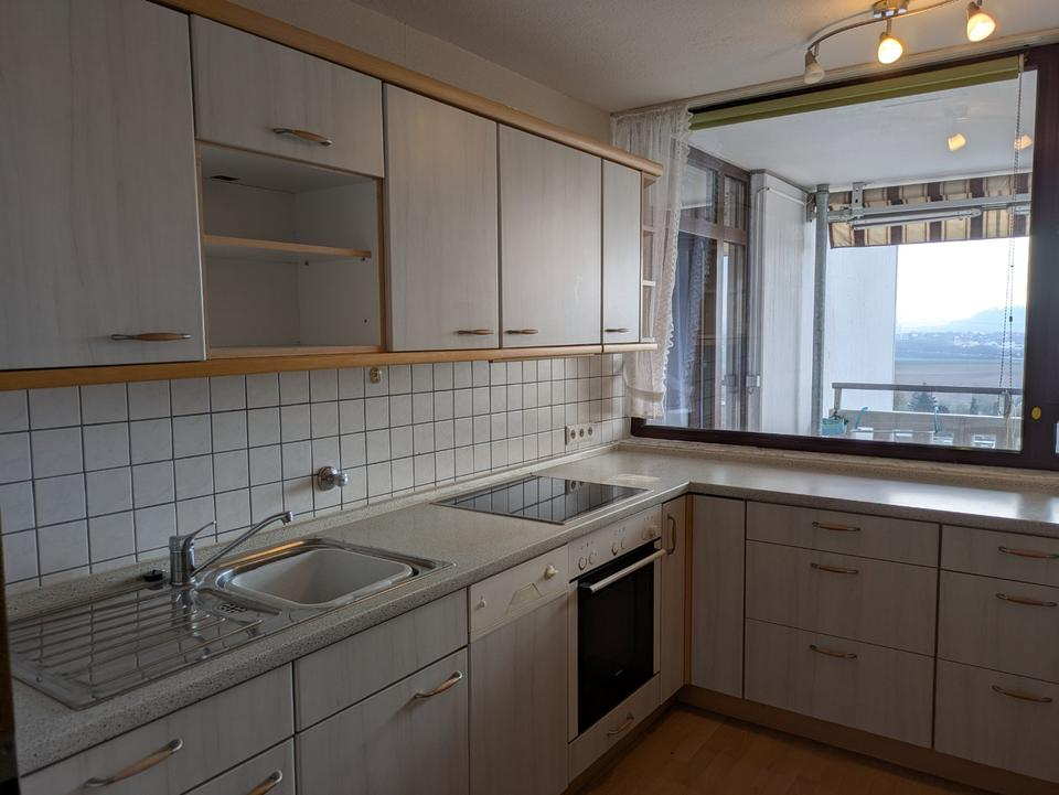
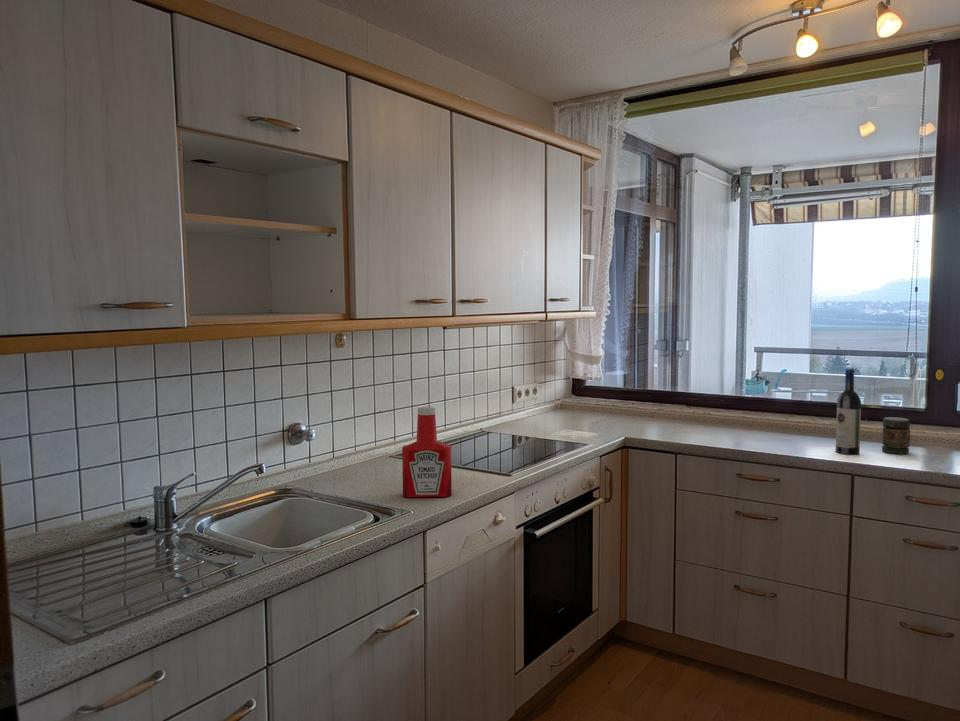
+ wine bottle (848, 410)
+ jar (896, 435)
+ soap bottle (426, 451)
